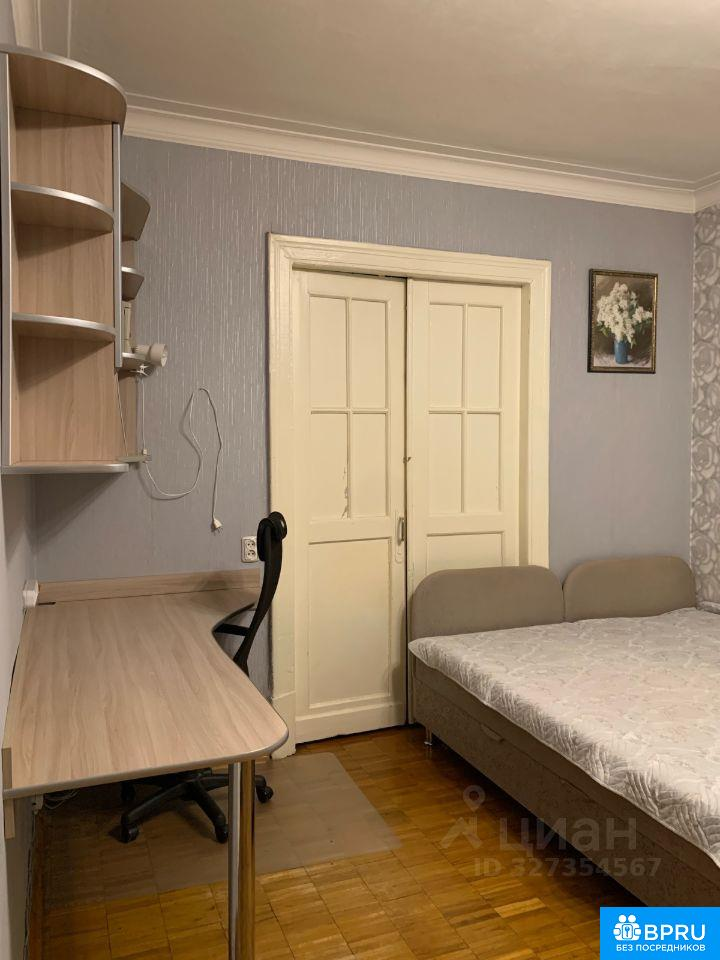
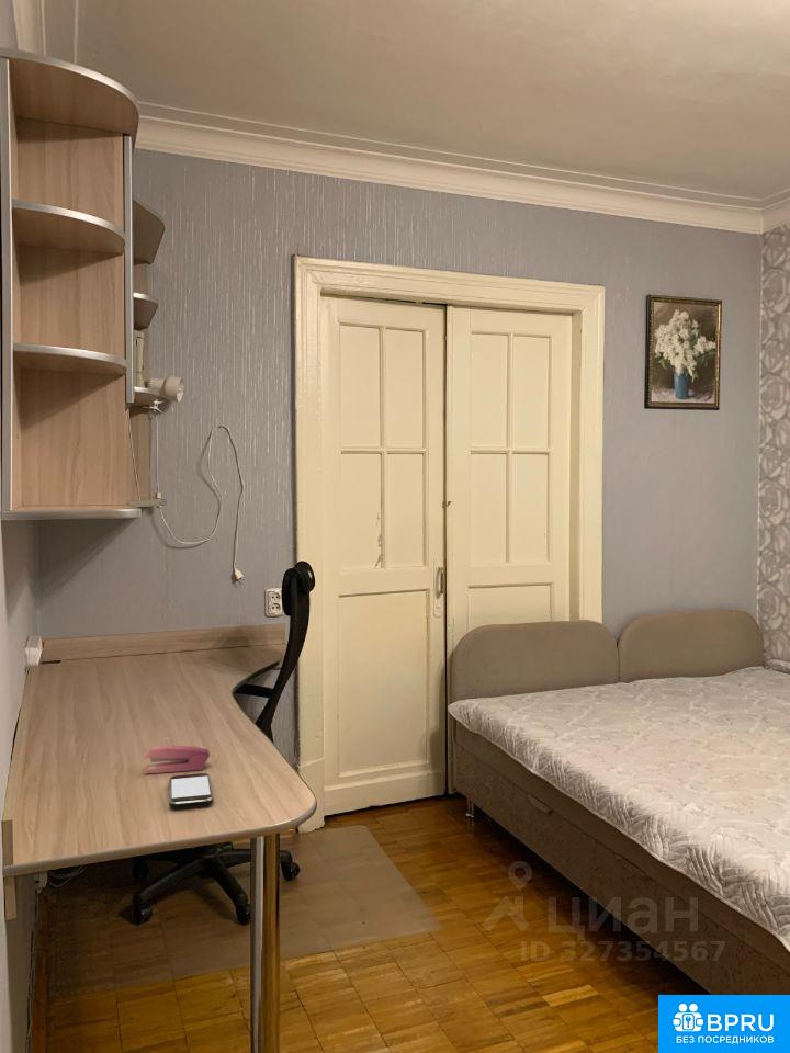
+ stapler (177, 757)
+ smartphone (190, 790)
